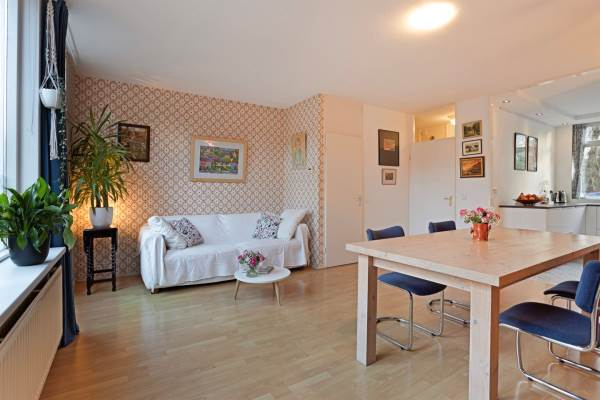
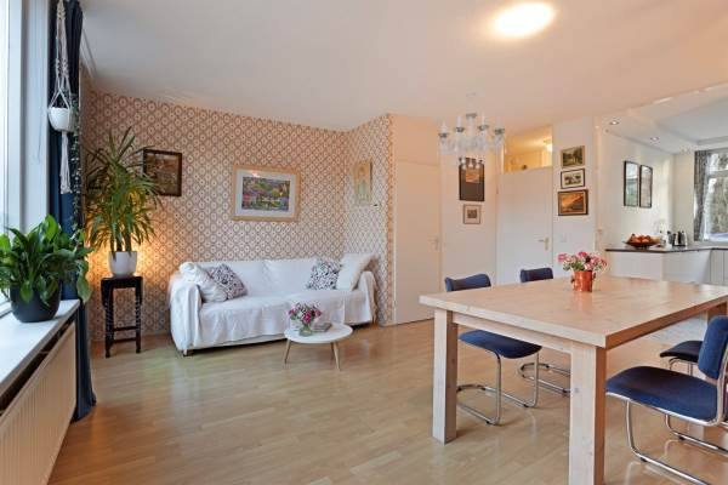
+ chandelier (471, 131)
